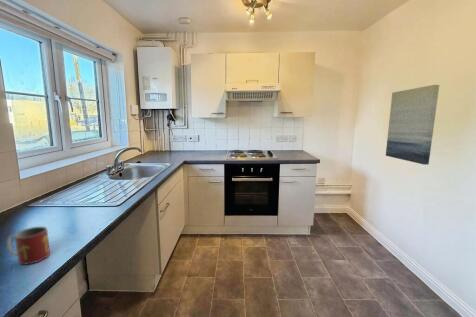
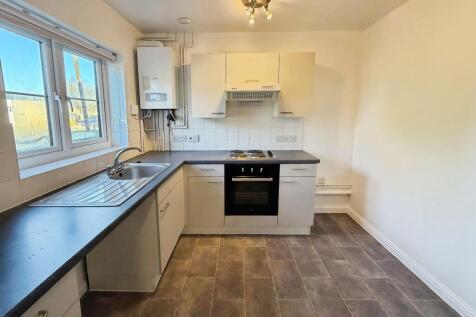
- mug (27, 245)
- wall art (408, 125)
